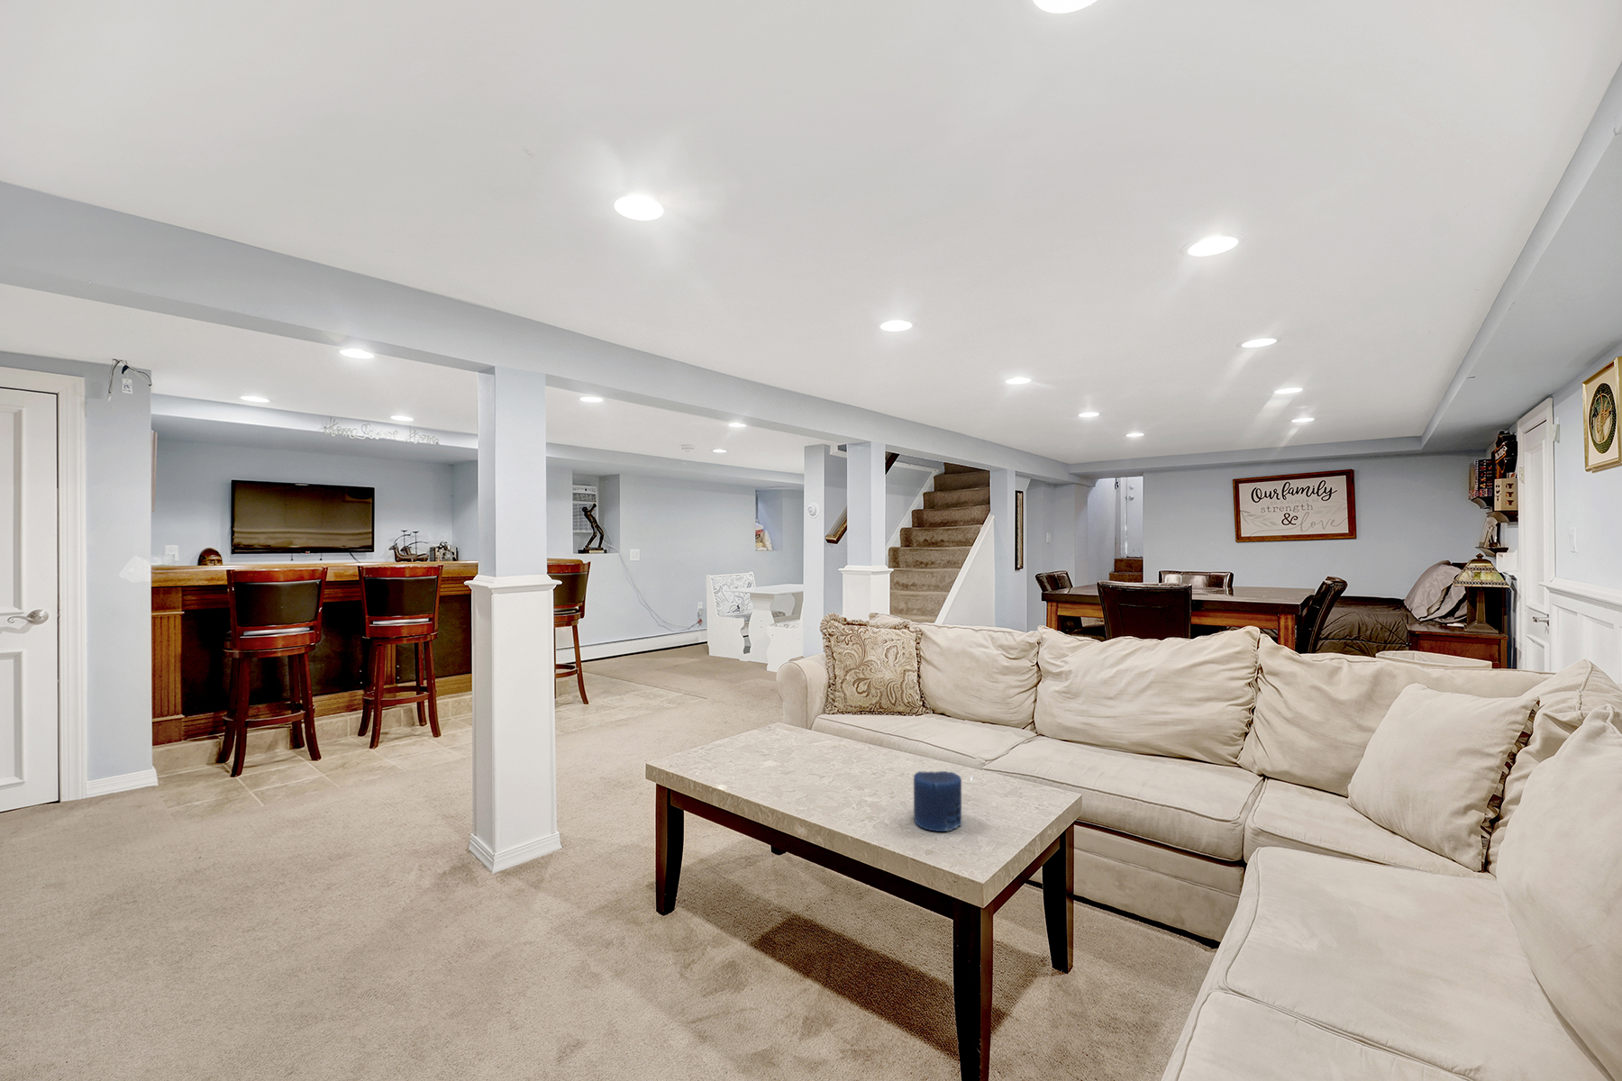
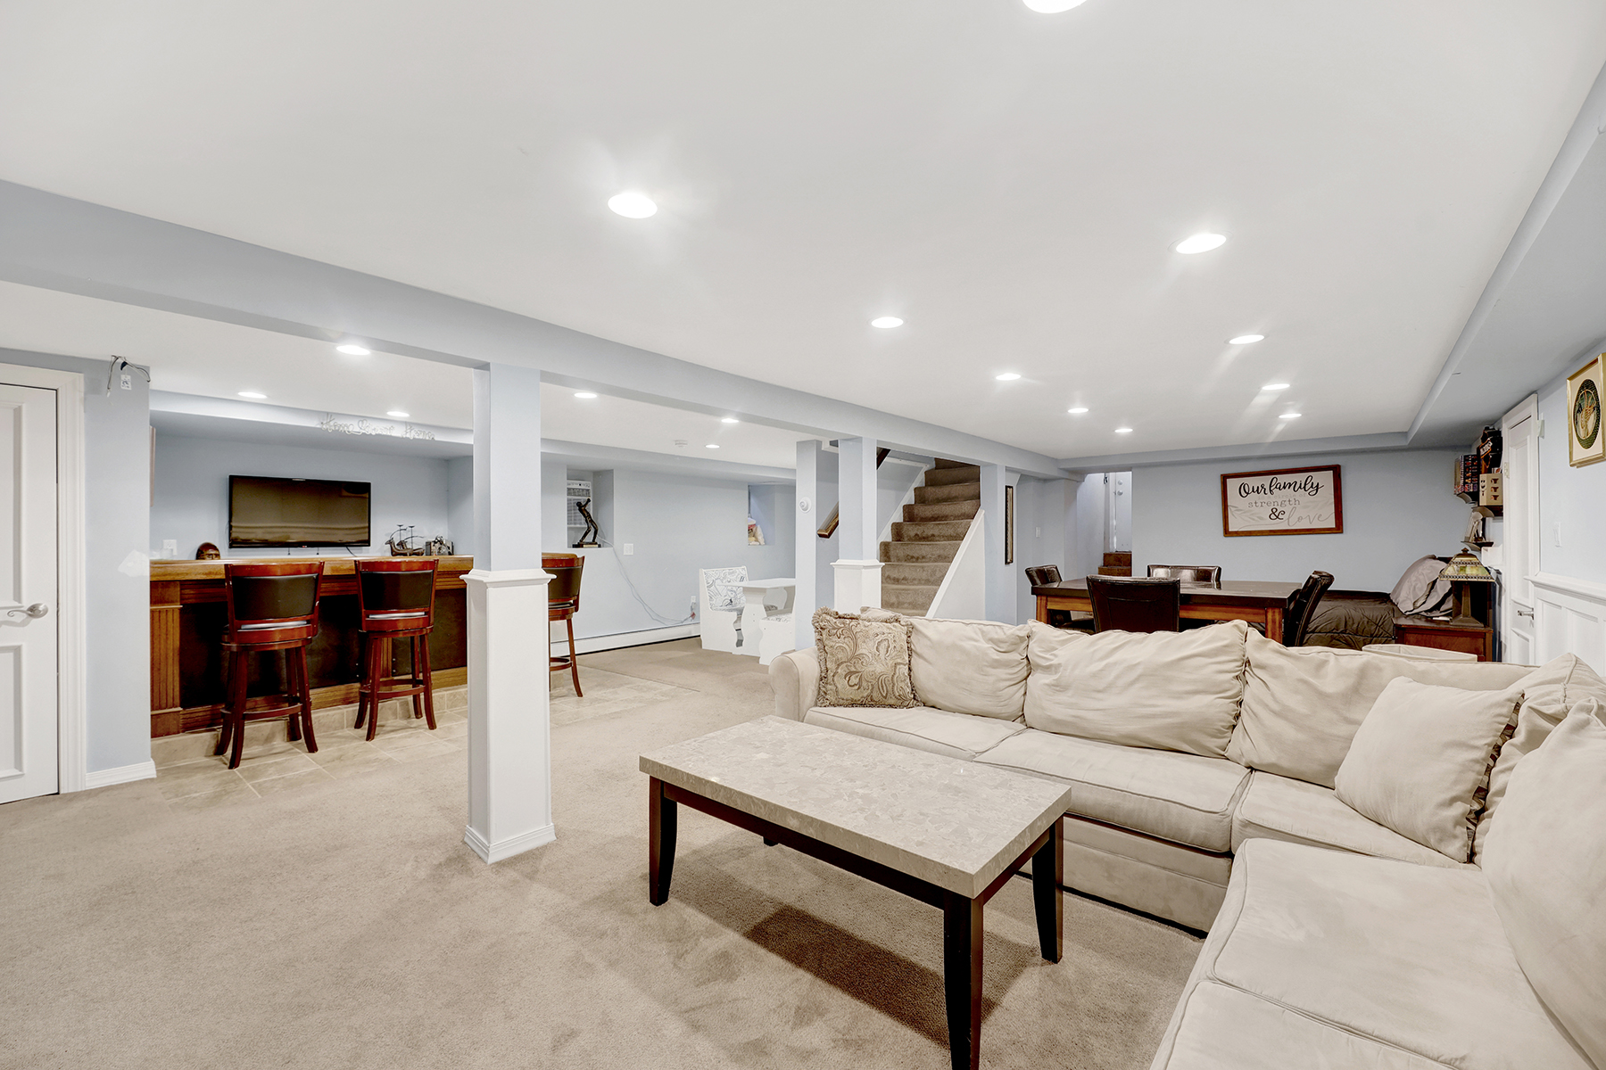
- candle (938, 799)
